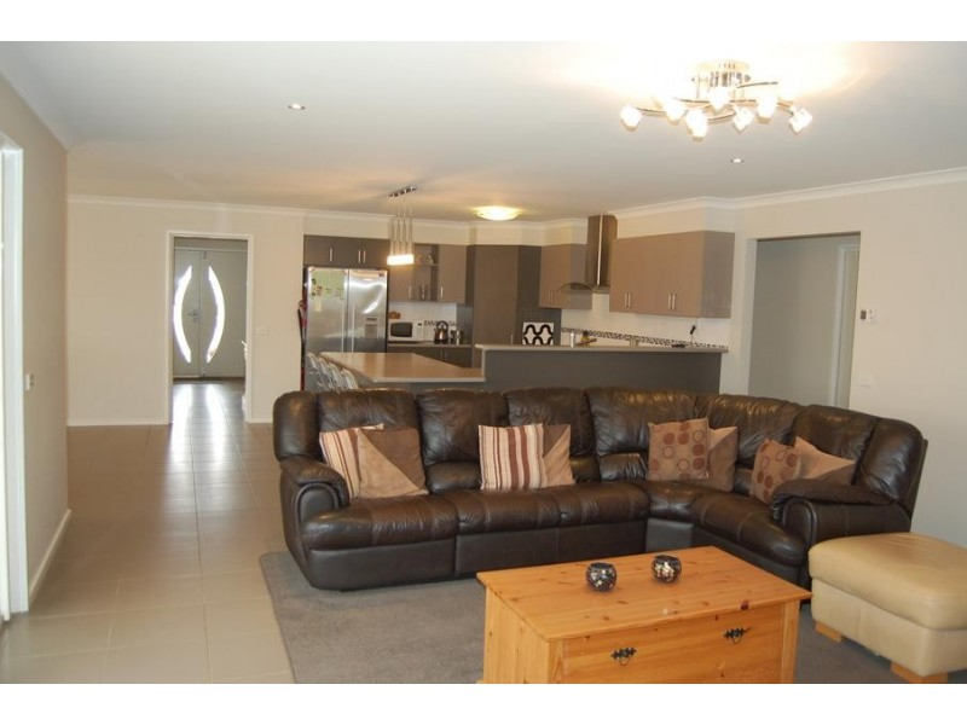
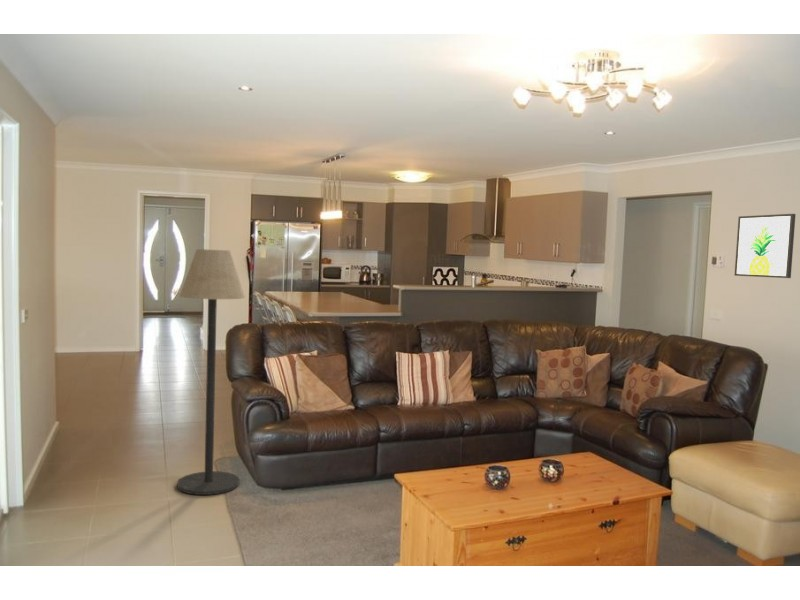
+ wall art (763, 246)
+ floor lamp (211, 368)
